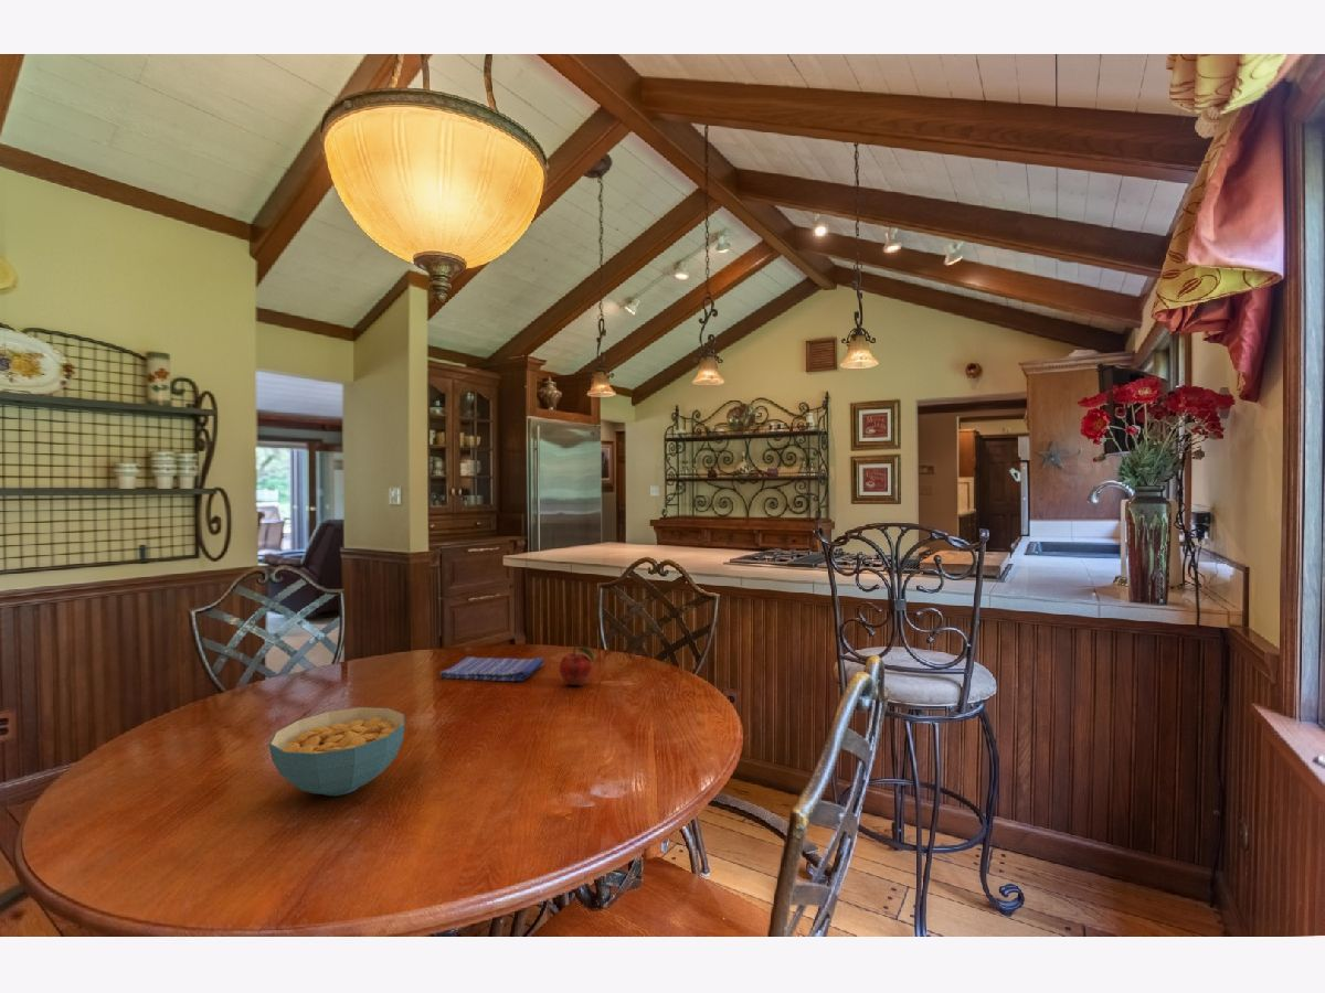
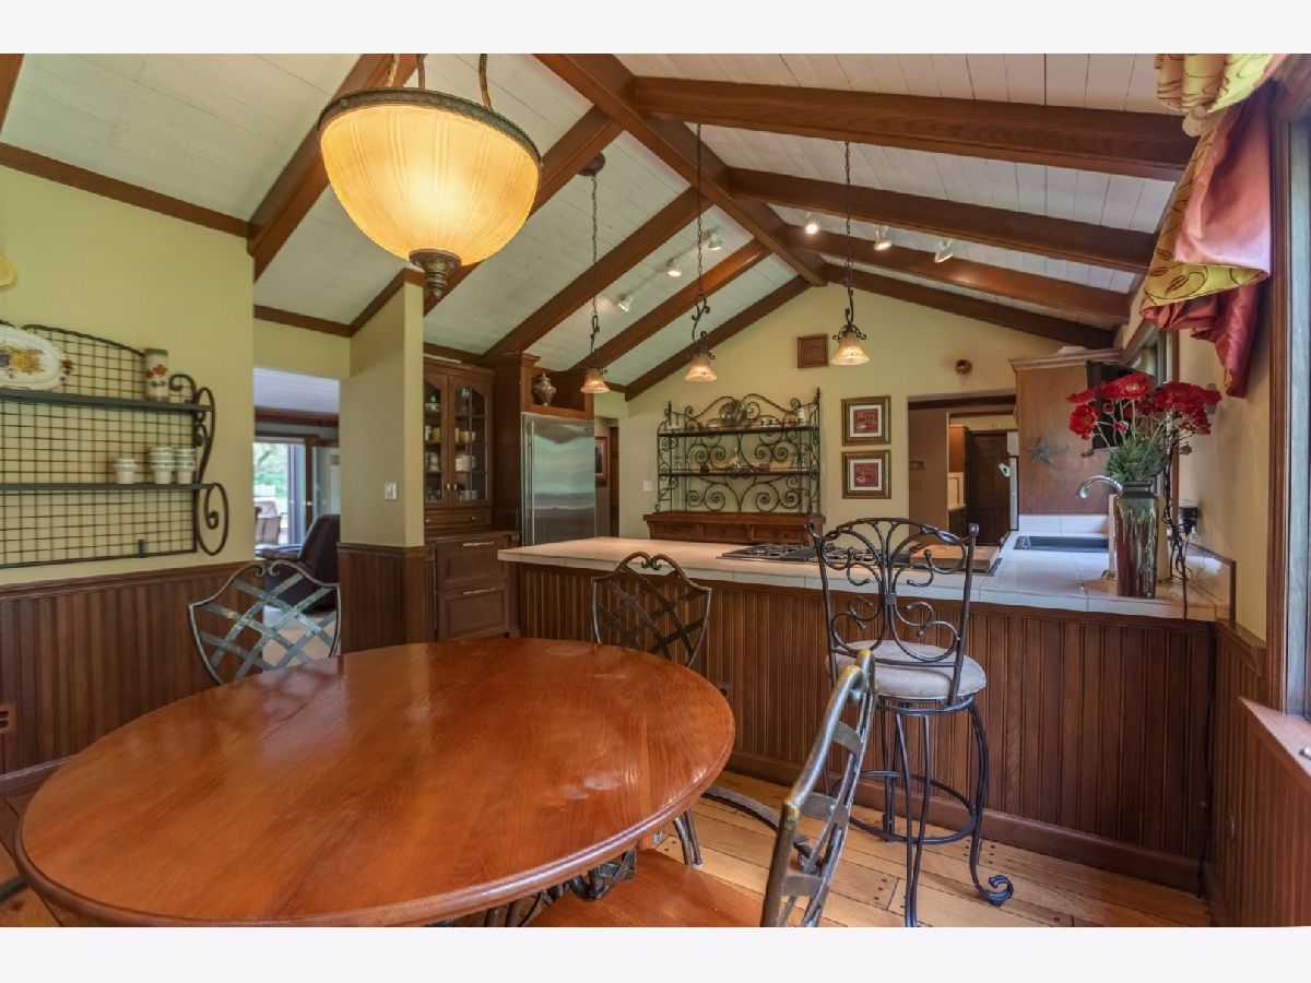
- dish towel (494, 666)
- fruit (577, 664)
- cereal bowl (341, 757)
